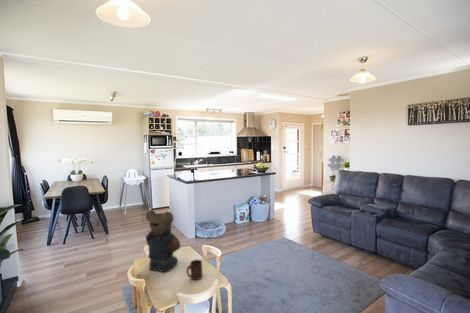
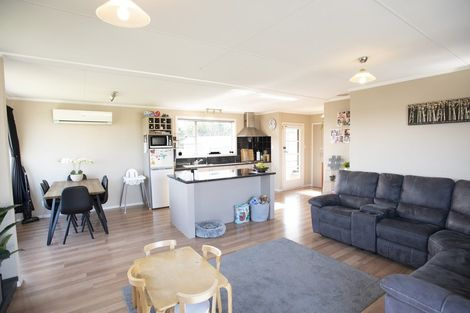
- cup (195, 270)
- teddy bear (162, 239)
